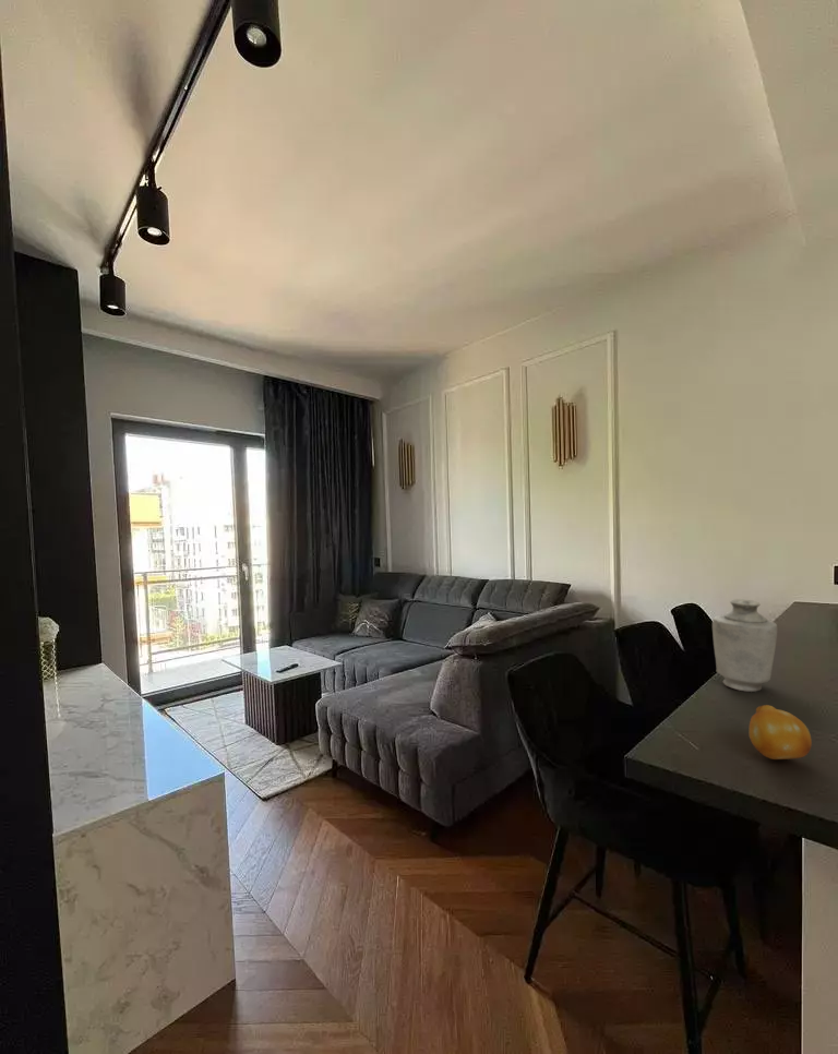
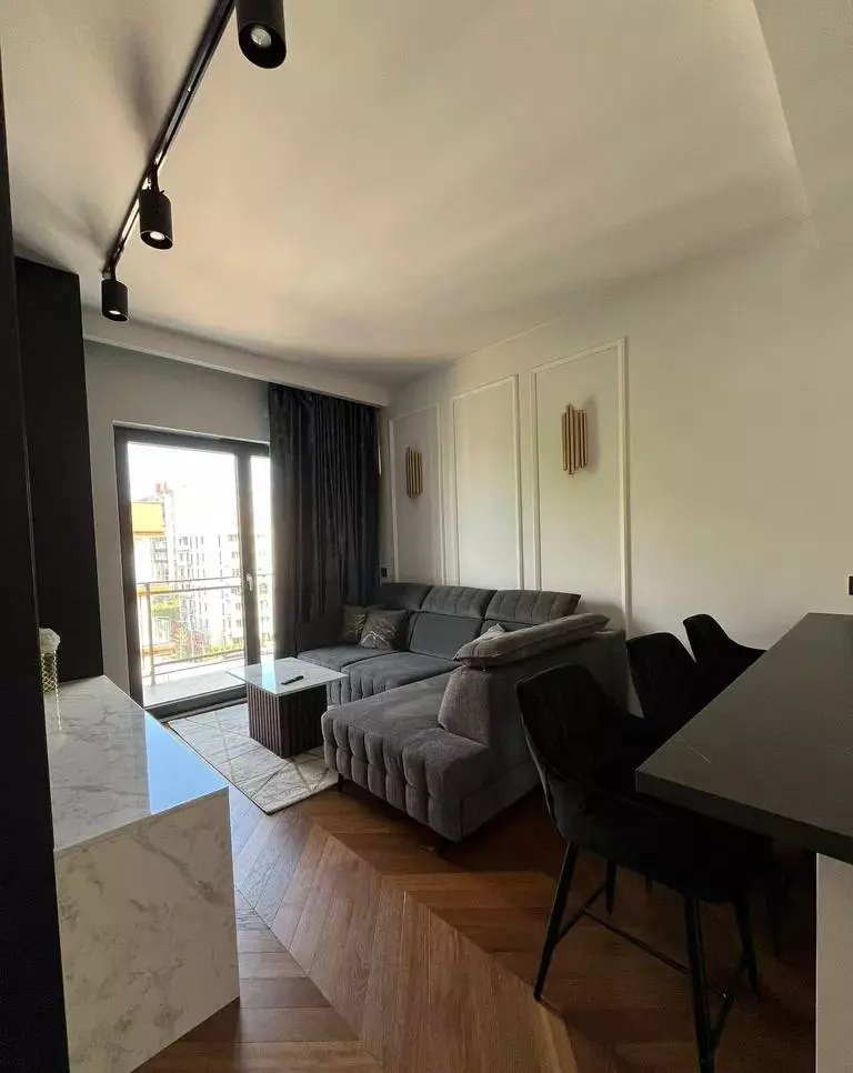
- fruit (778, 735)
- vase (743, 643)
